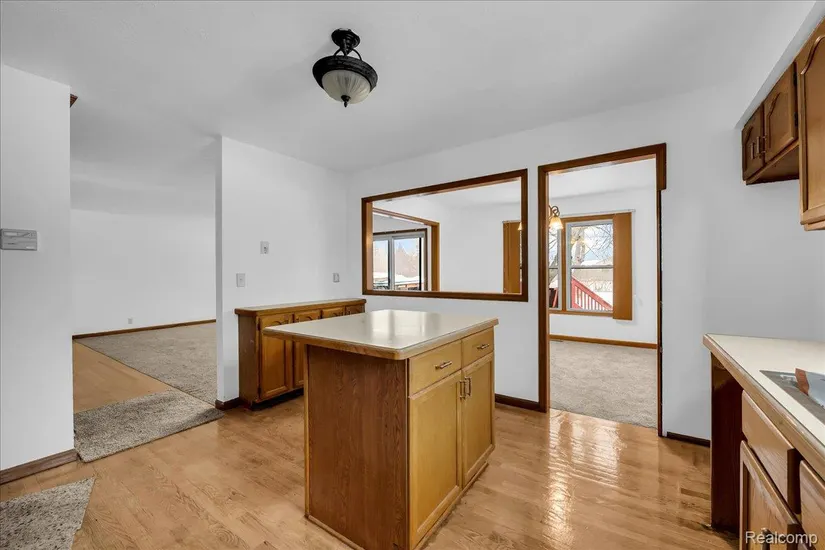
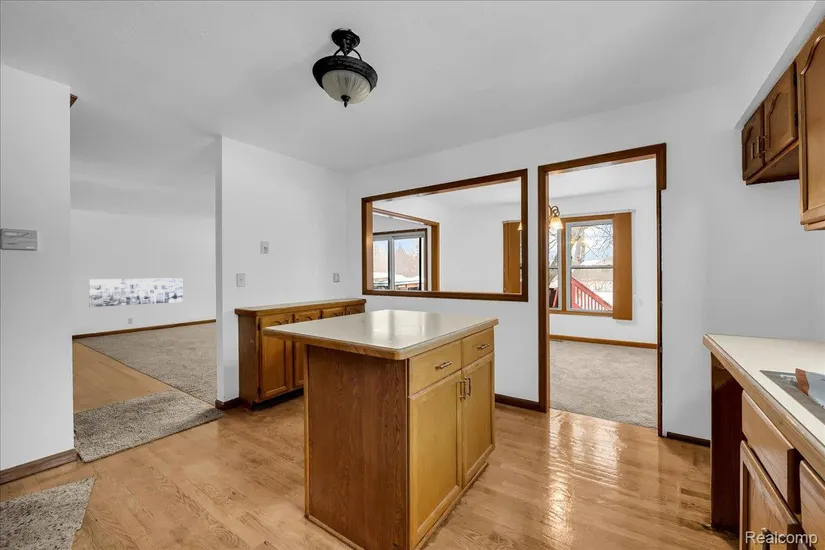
+ wall art (139, 291)
